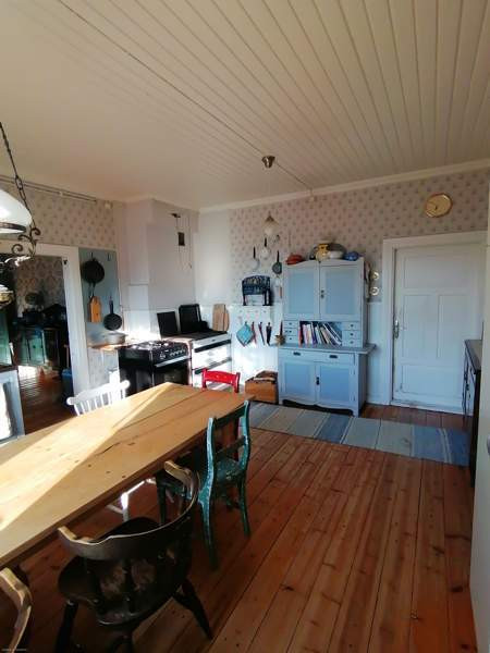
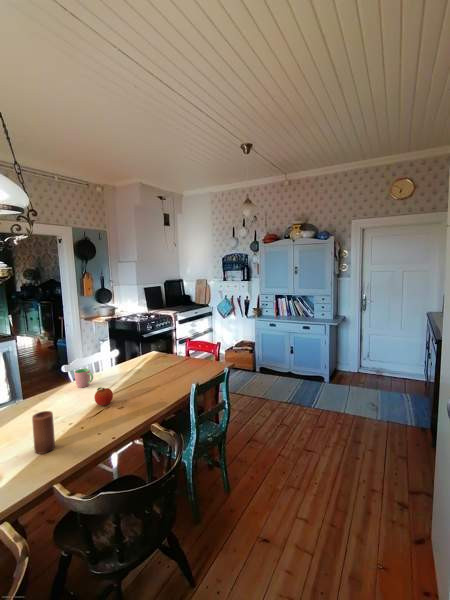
+ fruit (103, 395)
+ candle (43, 431)
+ cup (84, 378)
